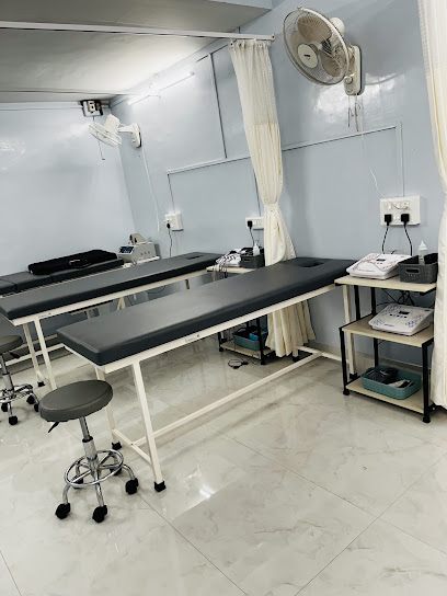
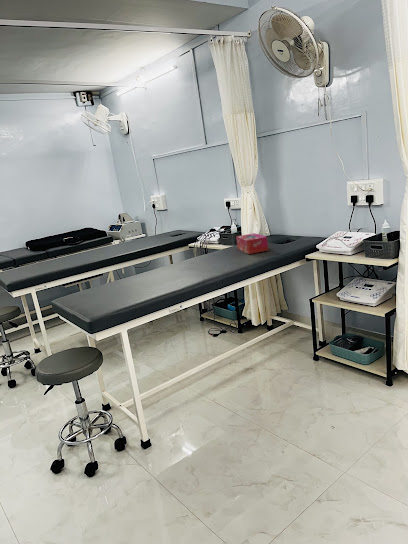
+ tissue box (251, 243)
